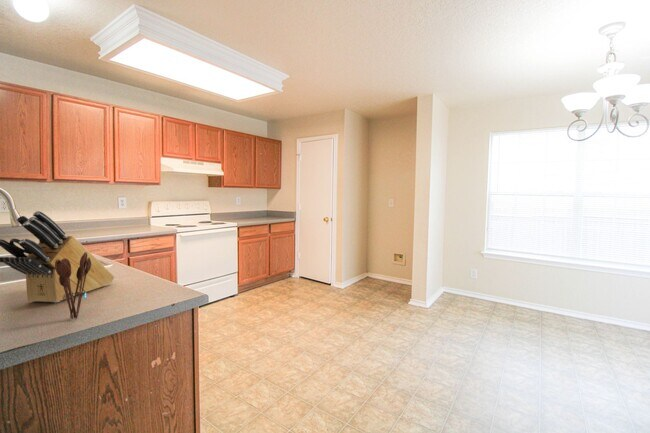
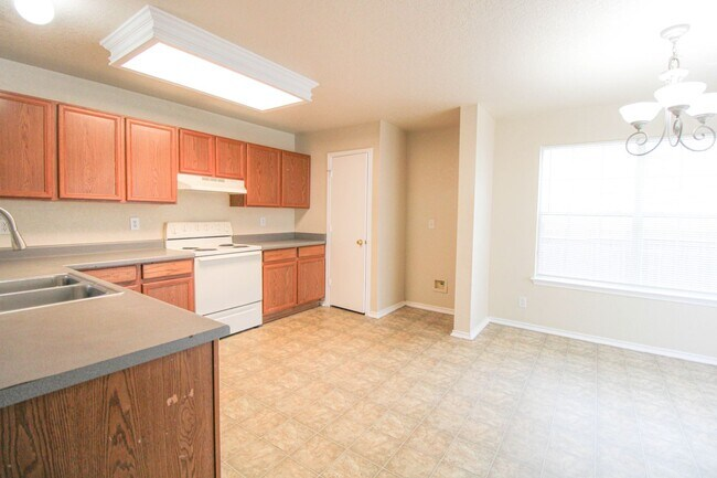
- utensil holder (76, 287)
- knife block (62, 253)
